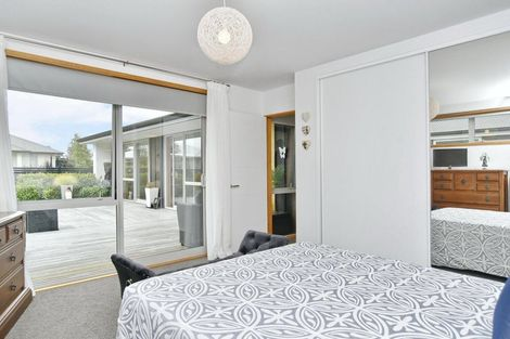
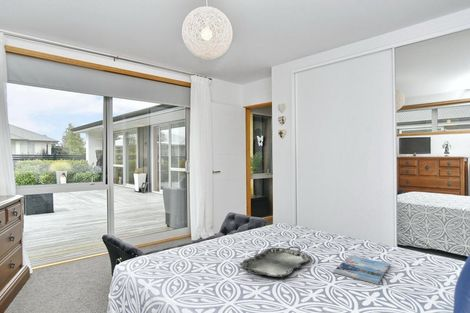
+ serving tray (276, 260)
+ magazine (362, 268)
